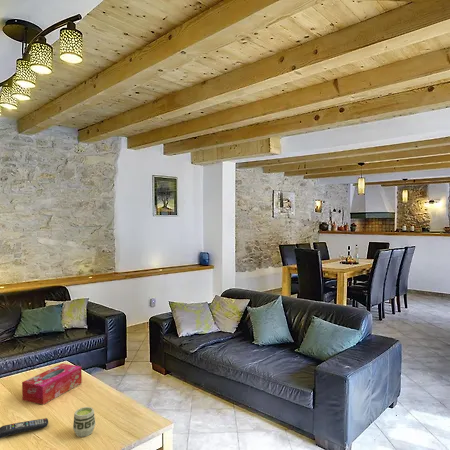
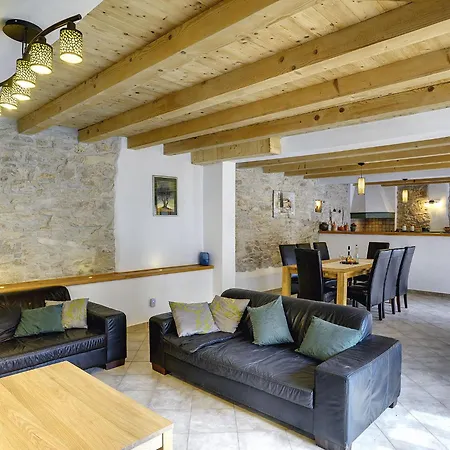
- tissue box (53, 382)
- remote control (22, 427)
- cup (84, 421)
